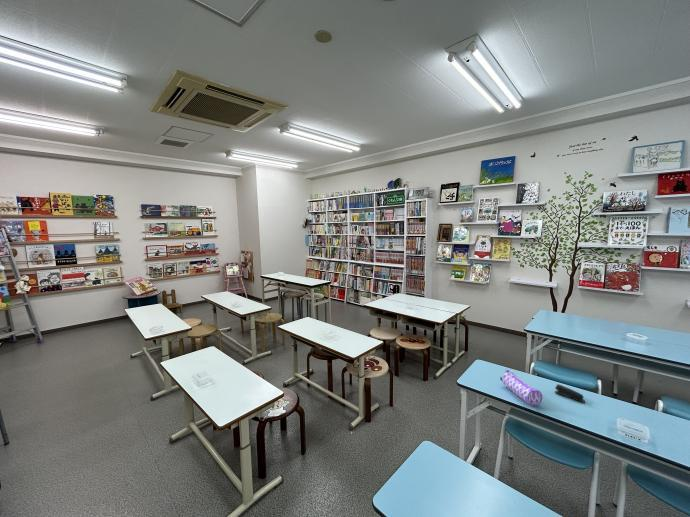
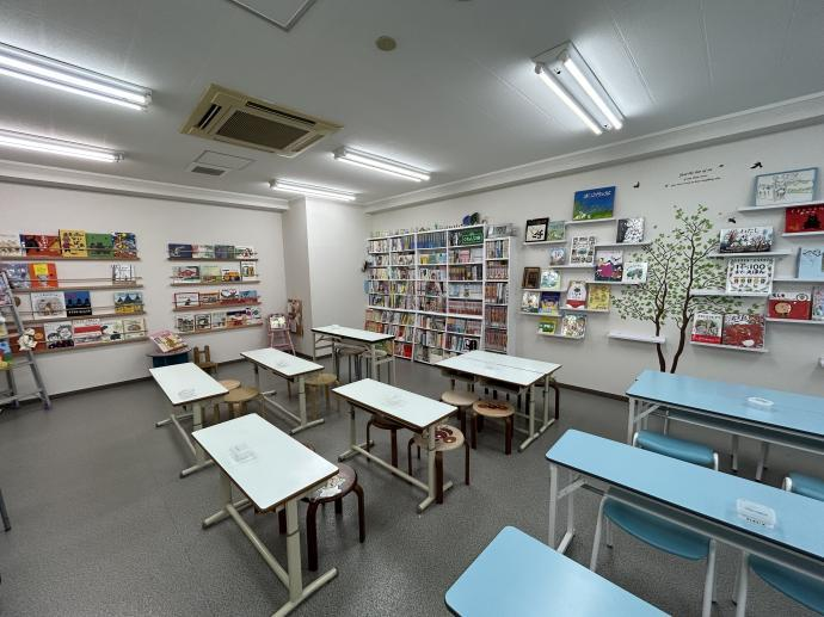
- stapler (569, 392)
- pencil case (520, 386)
